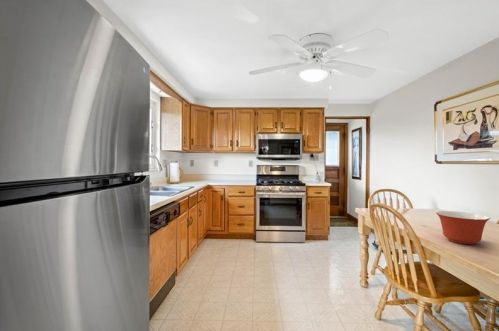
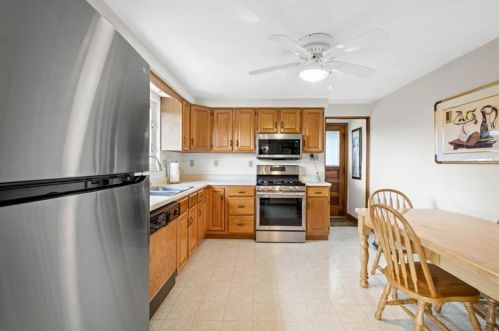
- mixing bowl (461, 227)
